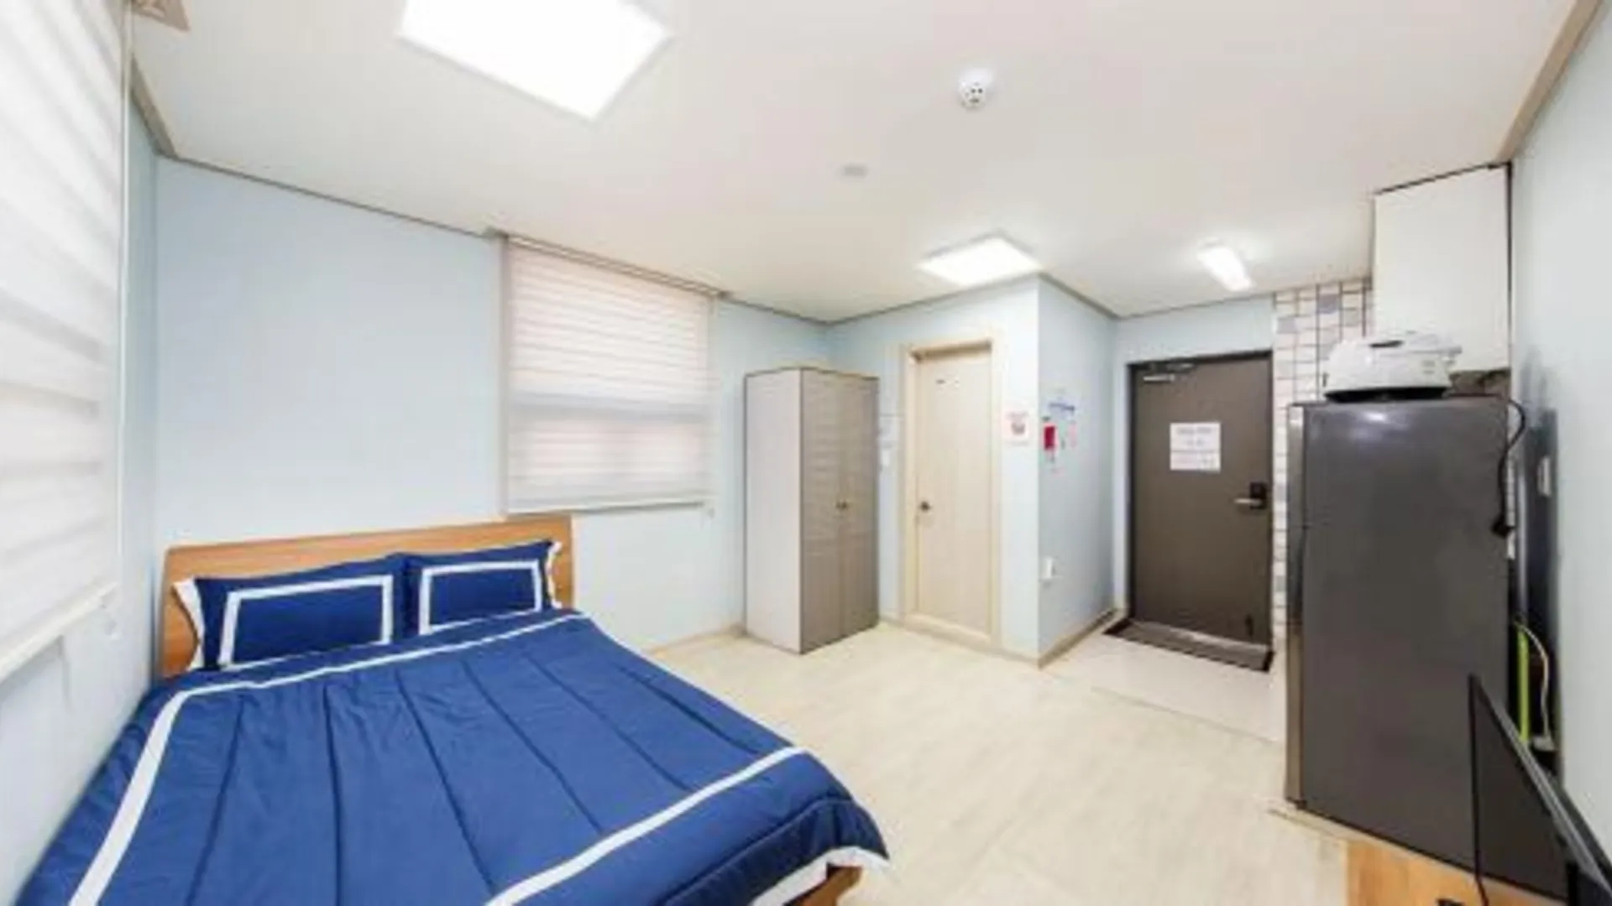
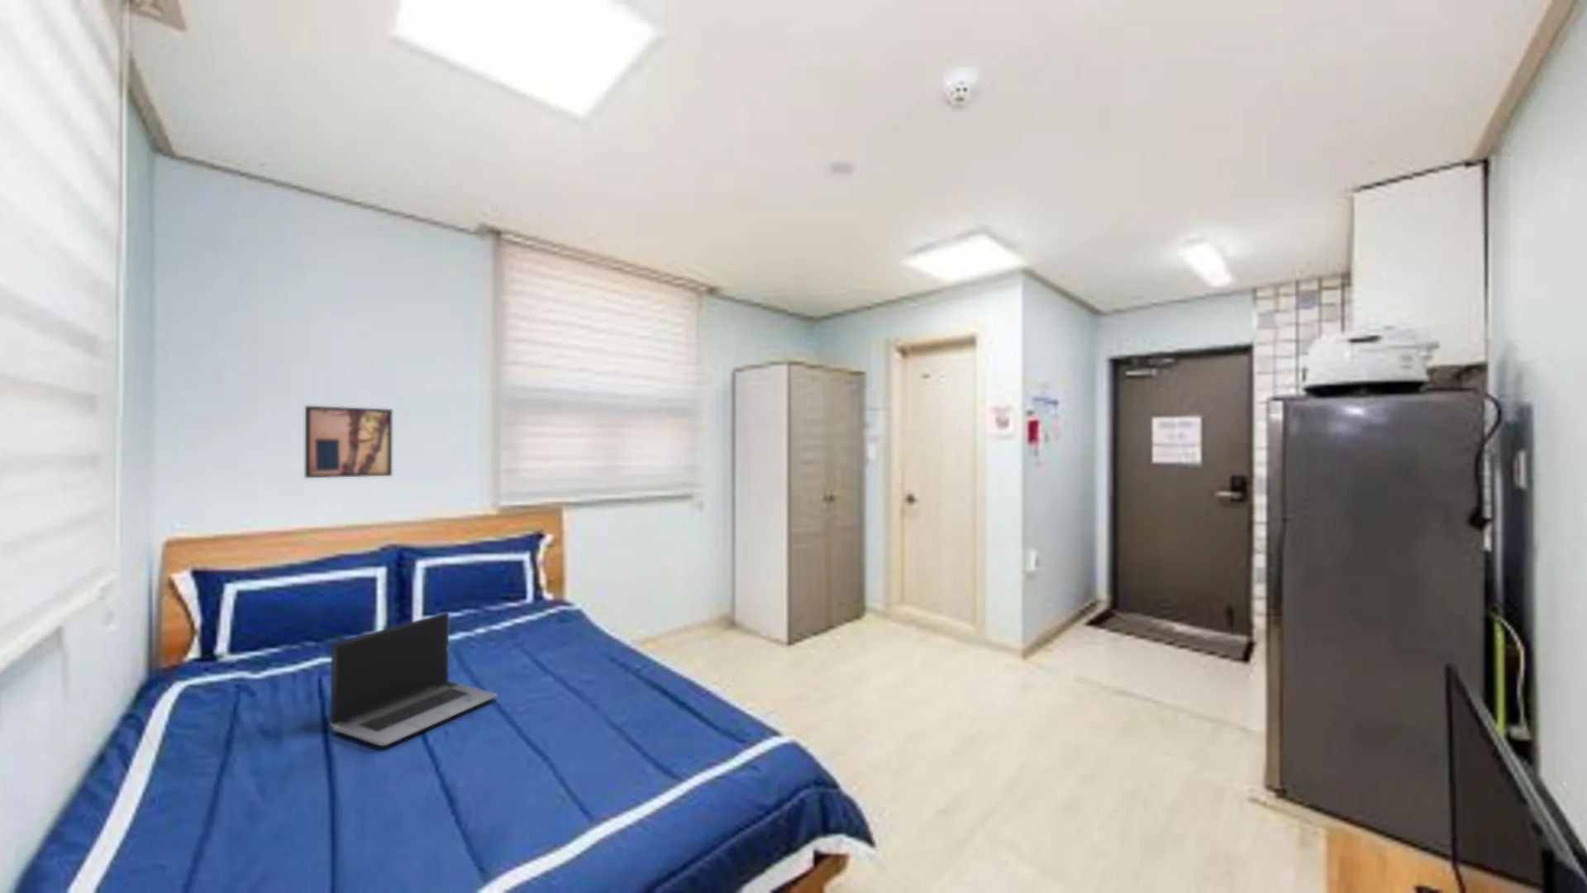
+ laptop computer (419, 673)
+ wall art (350, 442)
